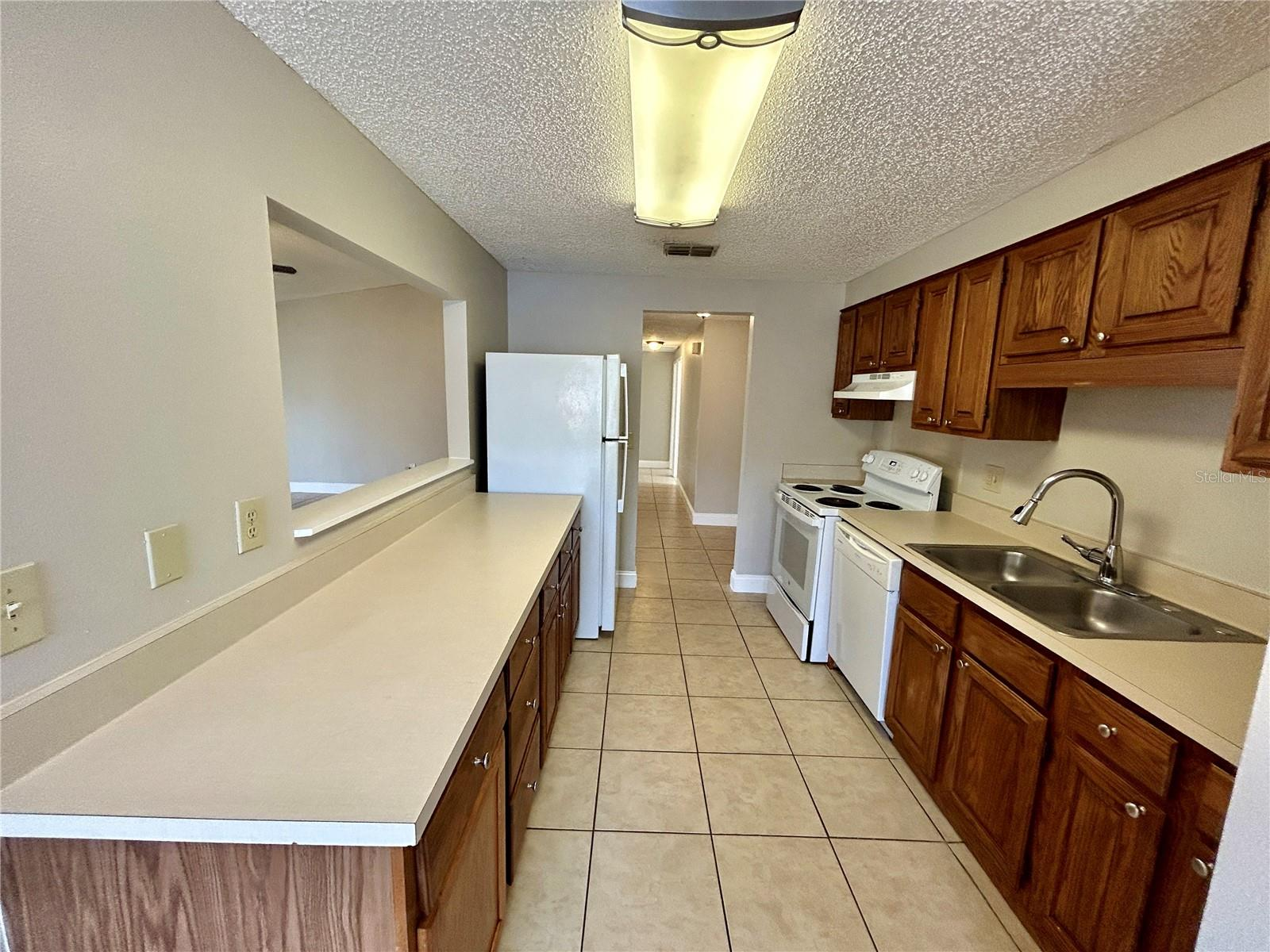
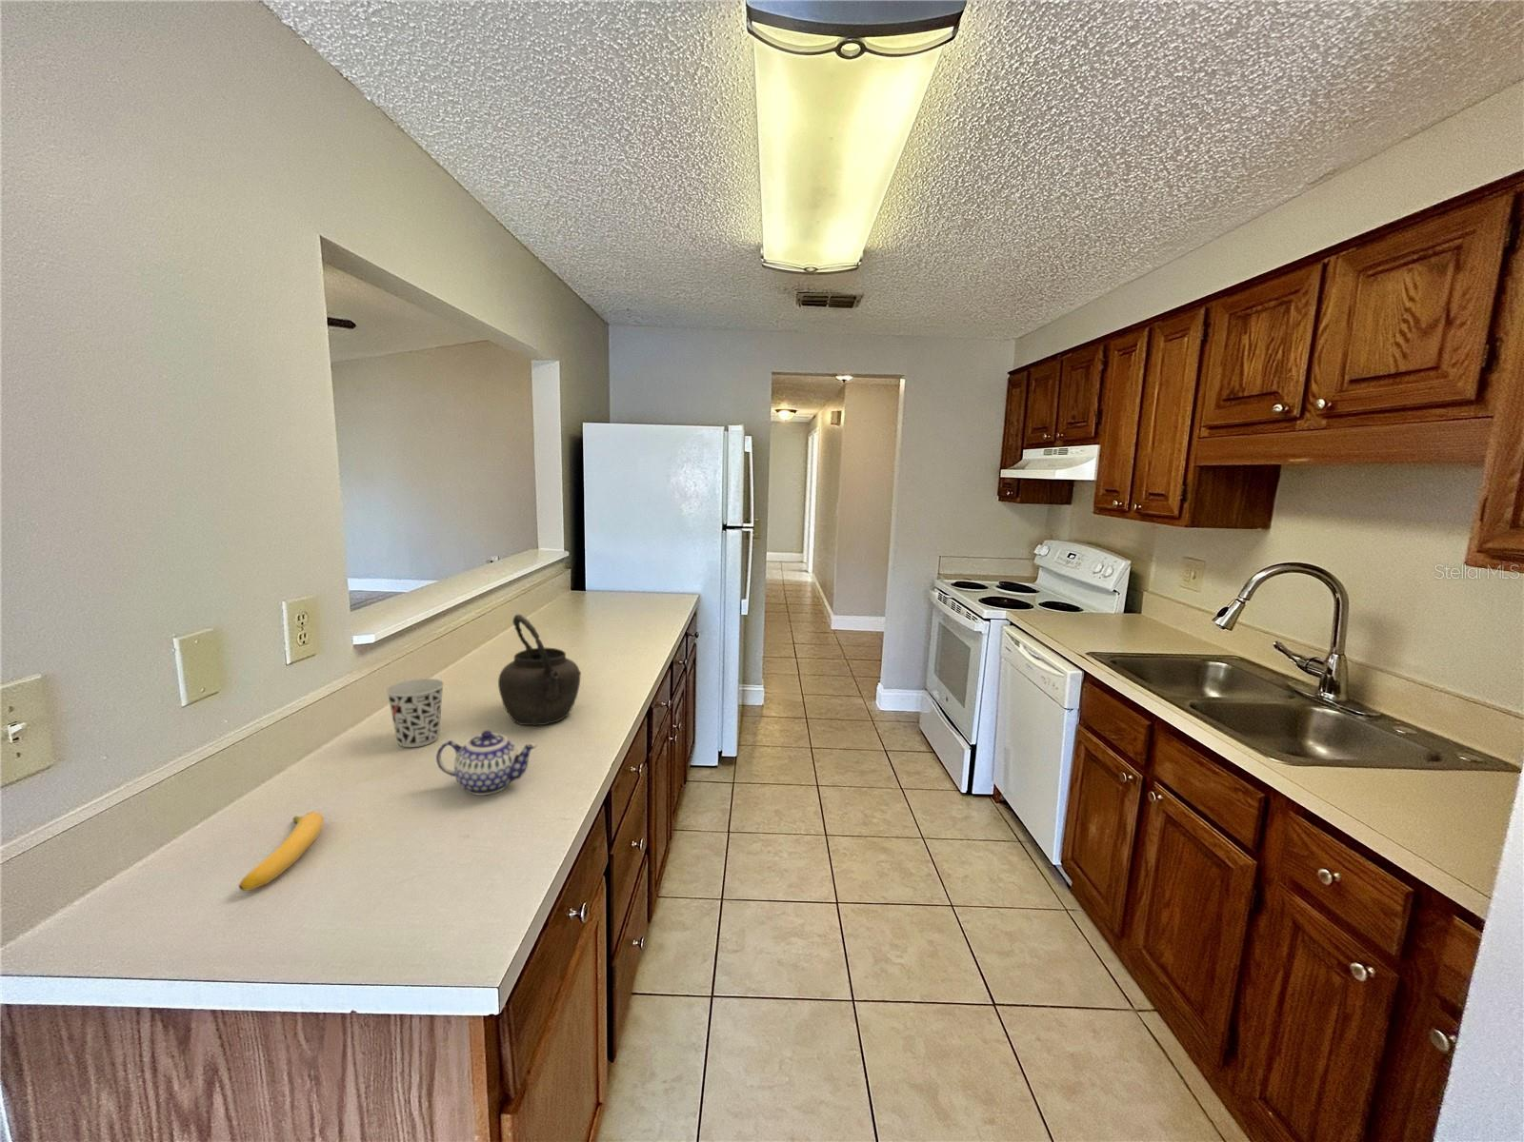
+ kettle (539, 668)
+ teapot (487, 758)
+ cup (416, 713)
+ banana (284, 842)
